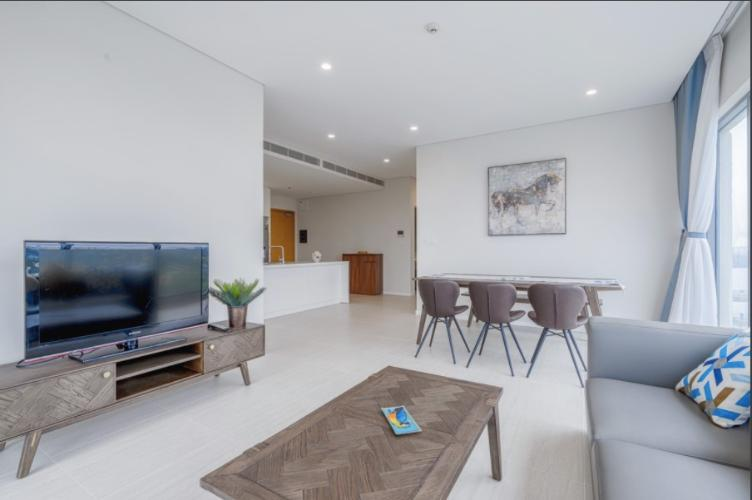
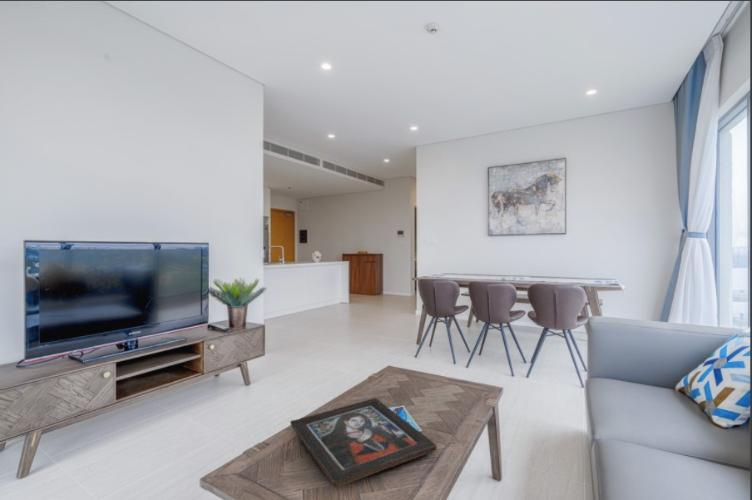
+ religious icon (358, 433)
